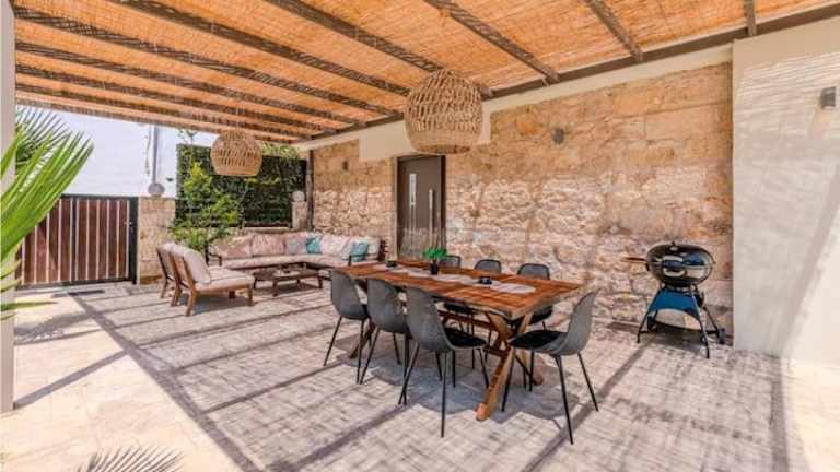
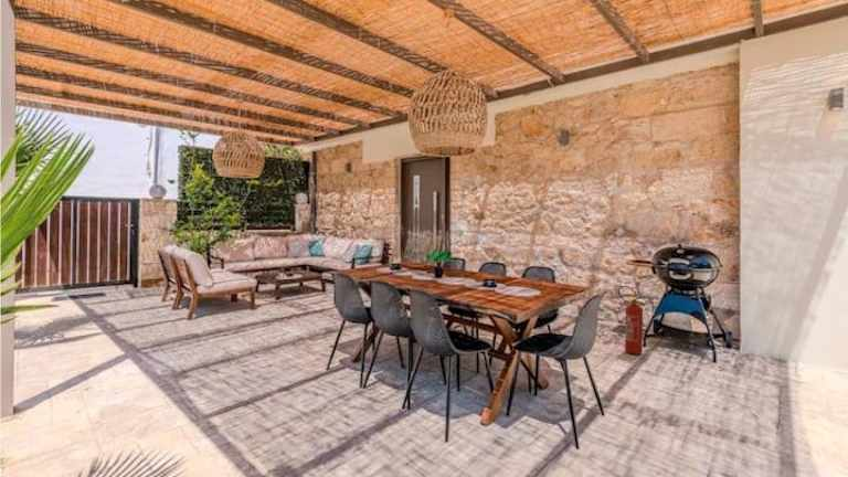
+ fire extinguisher (629, 318)
